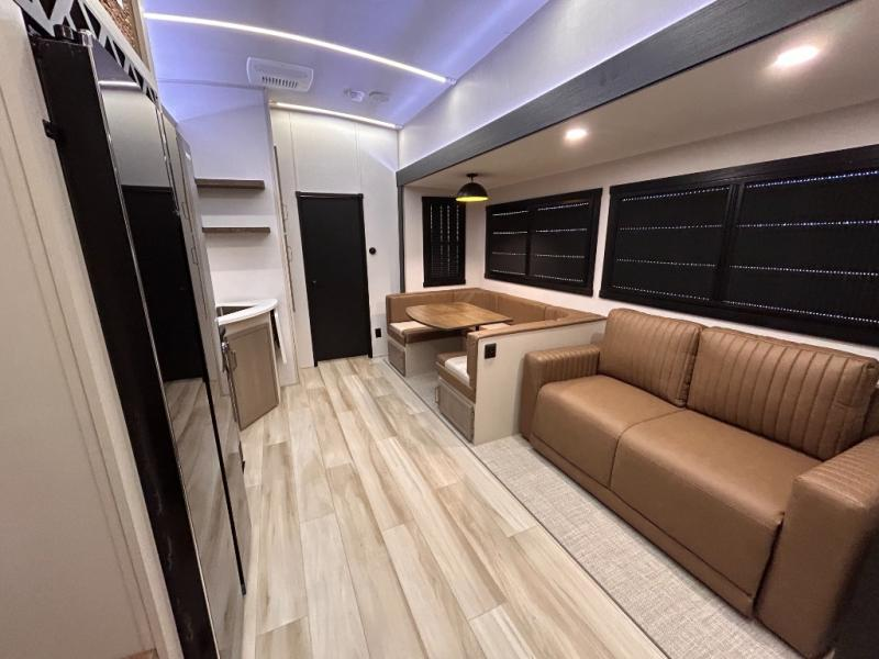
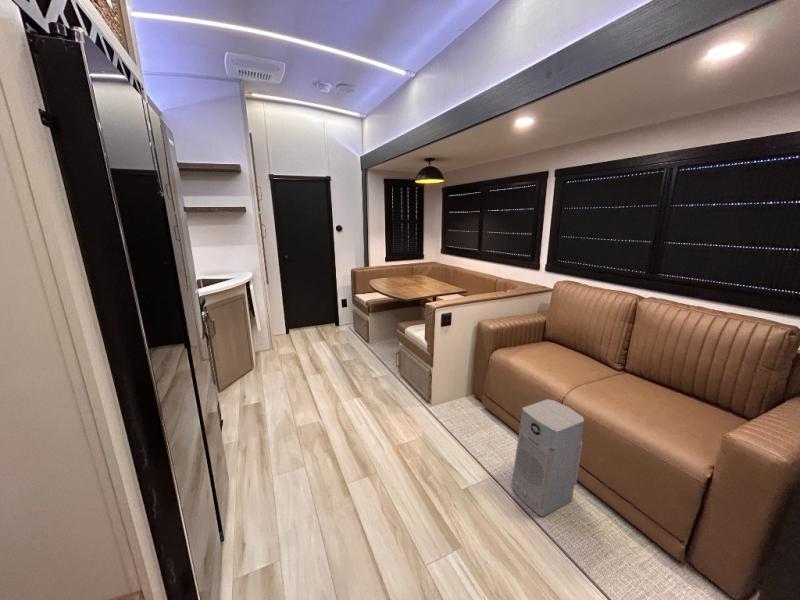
+ air purifier (547, 454)
